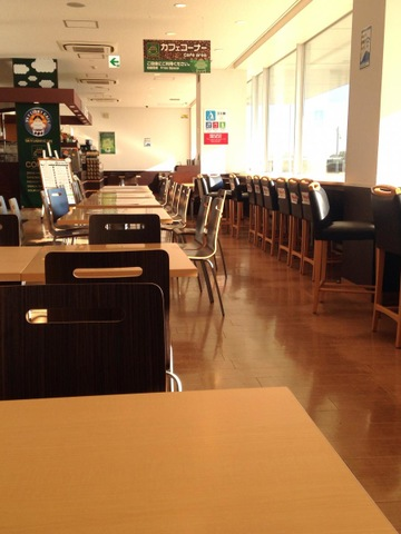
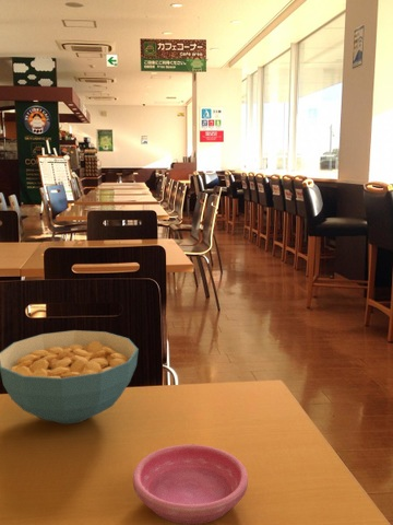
+ saucer (190, 485)
+ cereal bowl (70, 383)
